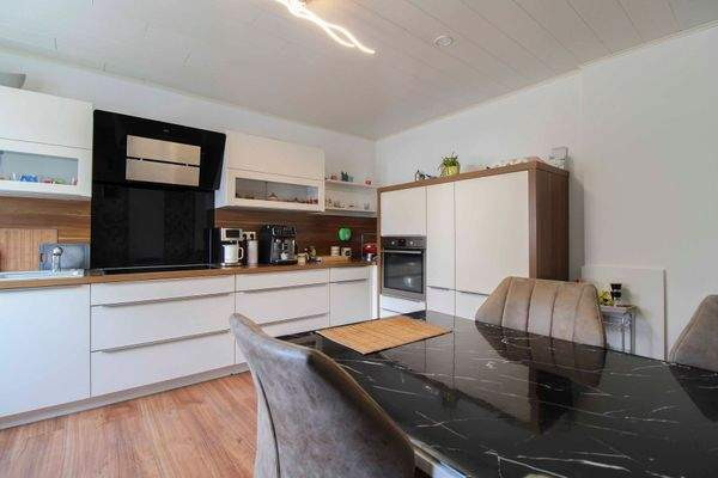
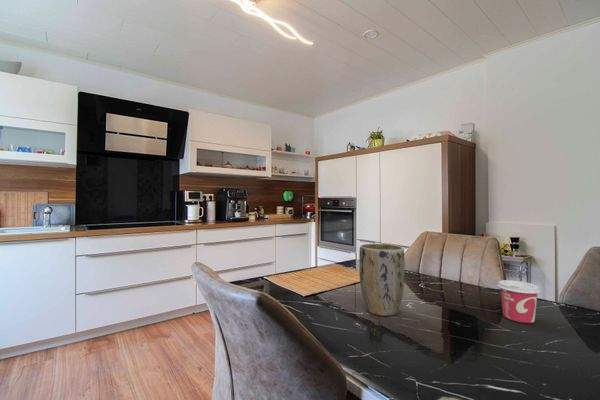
+ cup (518, 301)
+ plant pot (381, 278)
